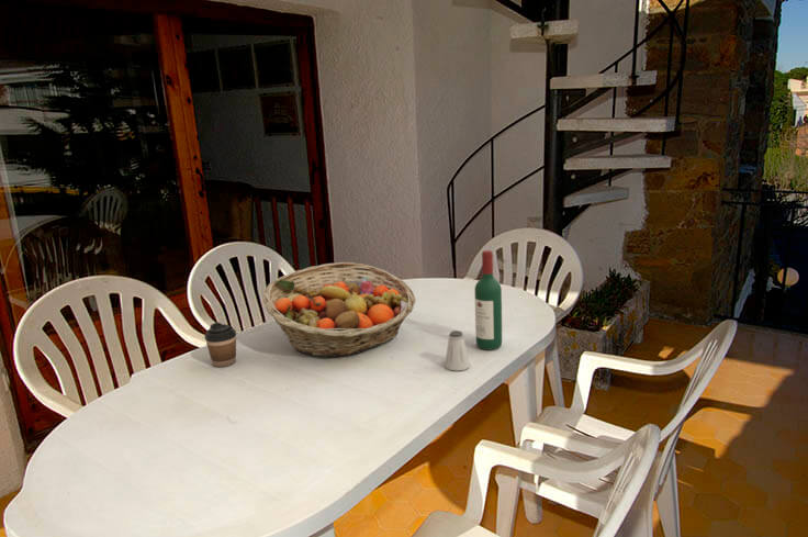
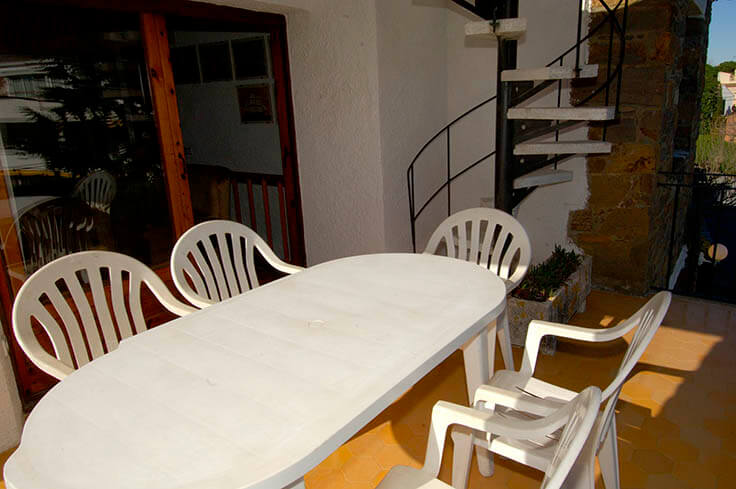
- fruit basket (341, 306)
- coffee cup (222, 344)
- saltshaker (457, 349)
- wine bottle (487, 299)
